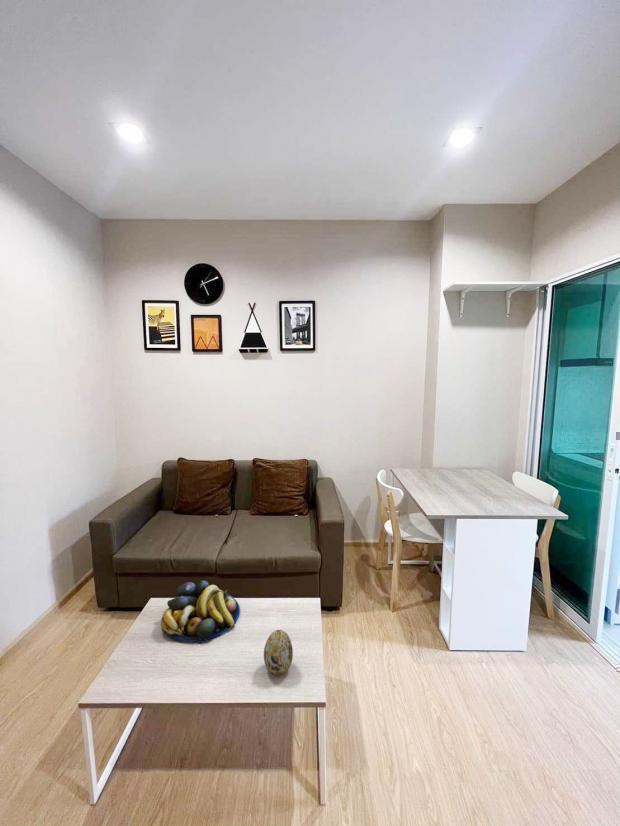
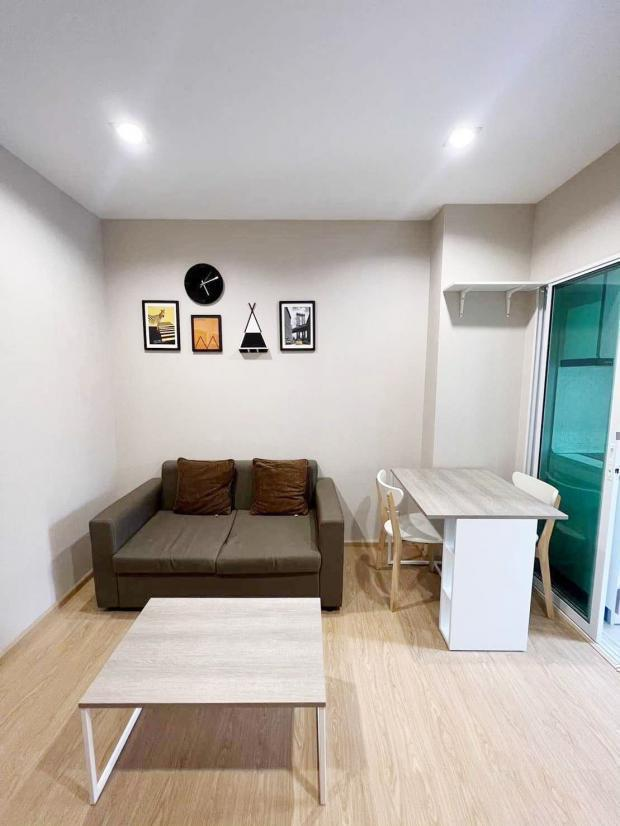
- fruit bowl (202, 602)
- decorative egg (278, 650)
